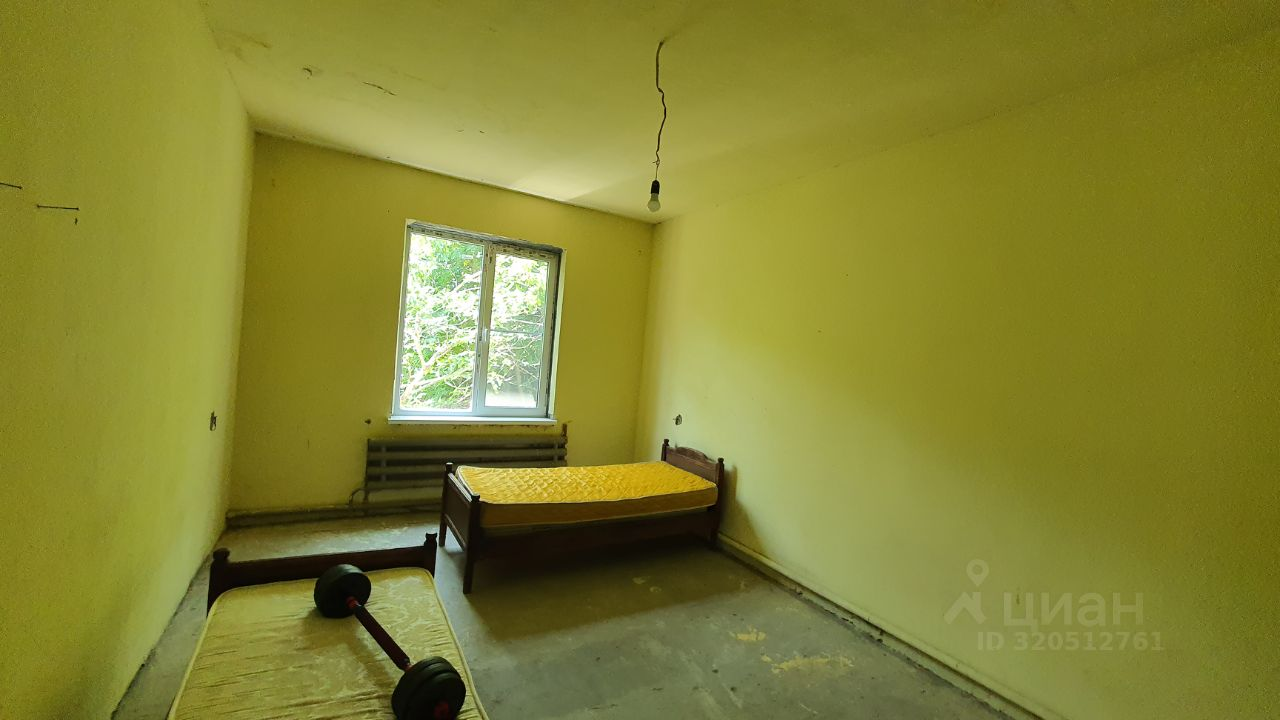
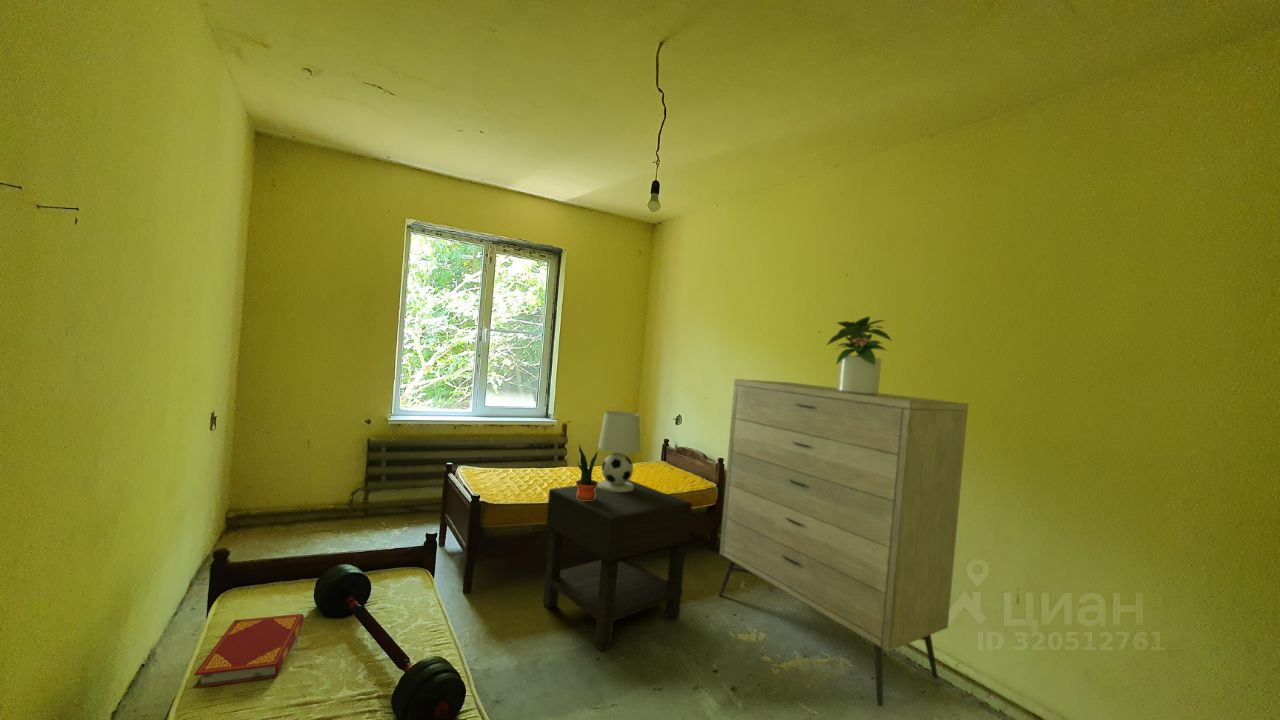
+ potted plant (858, 354)
+ table lamp (619, 449)
+ hardback book (254, 647)
+ dresser (825, 510)
+ nightstand (615, 553)
+ potted plant (584, 471)
